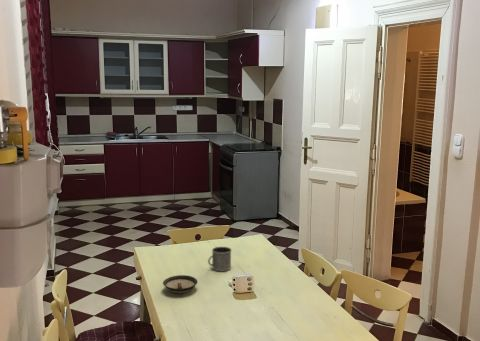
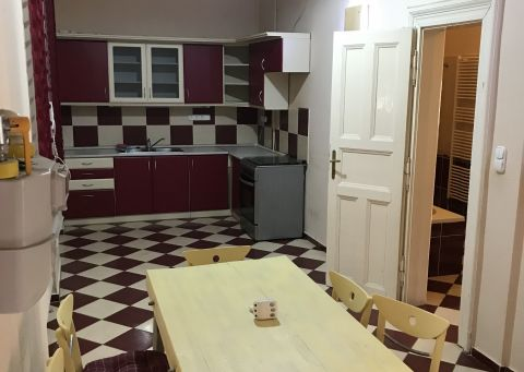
- saucer (180, 285)
- mug (219, 259)
